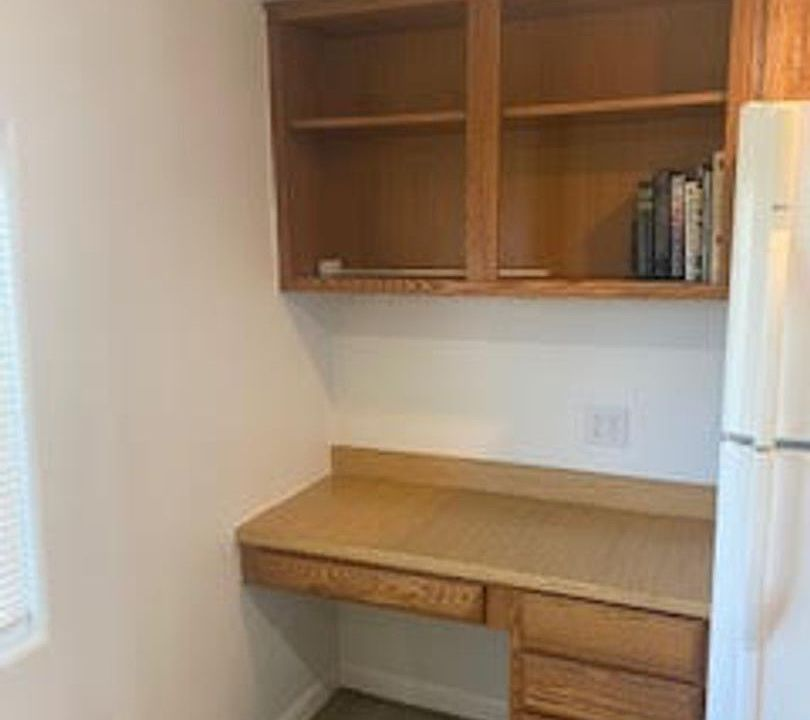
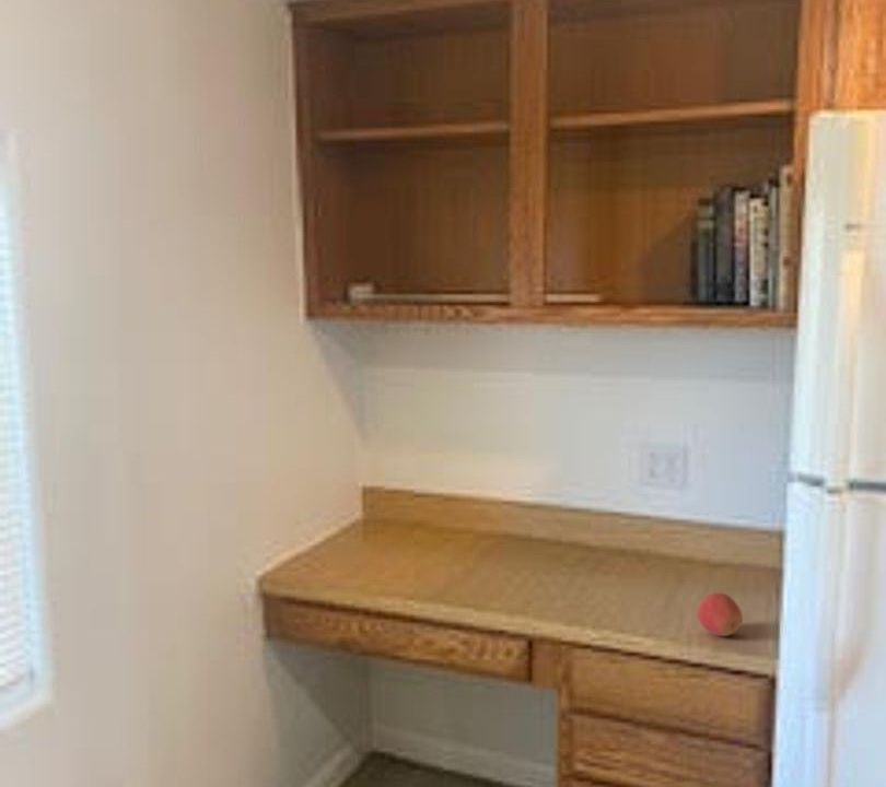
+ apple (720, 613)
